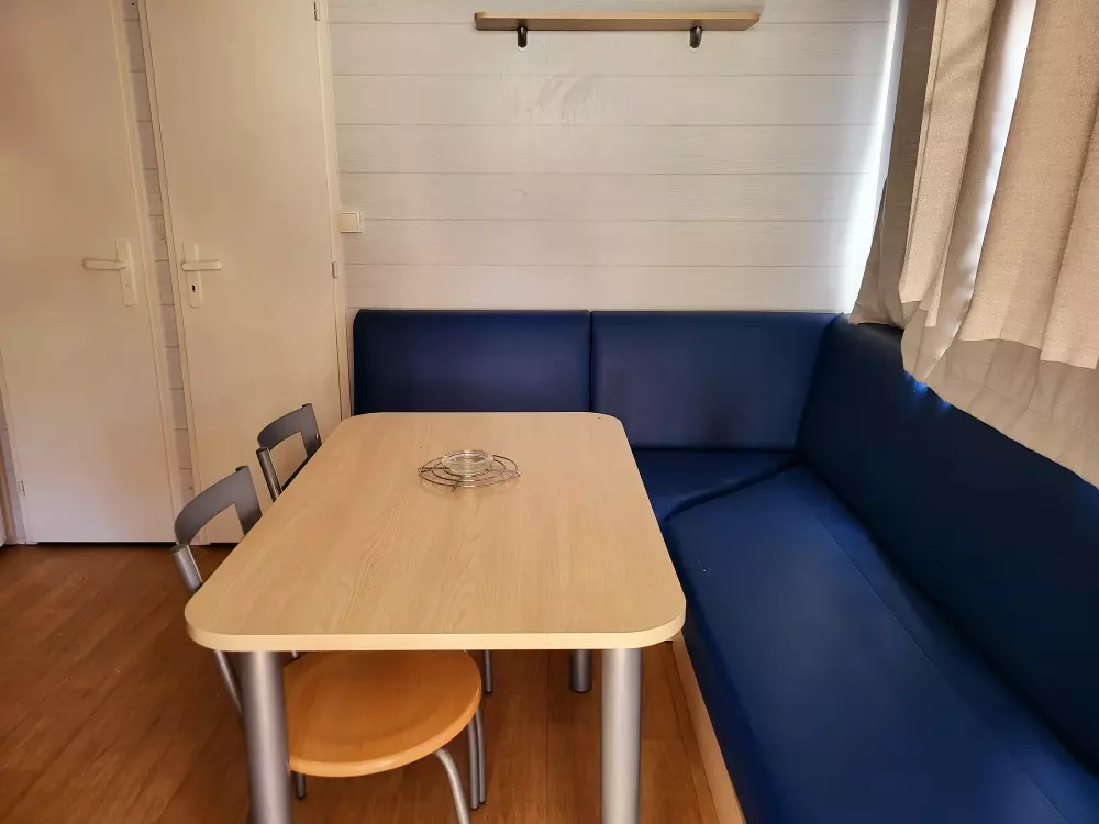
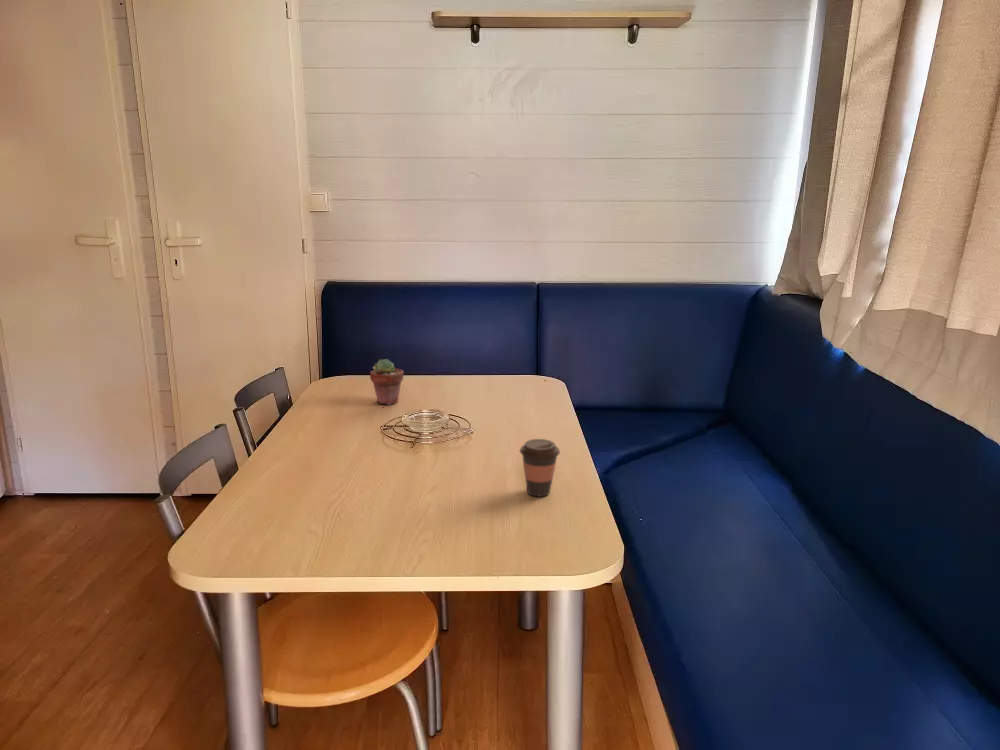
+ potted succulent (386, 380)
+ coffee cup (539, 468)
